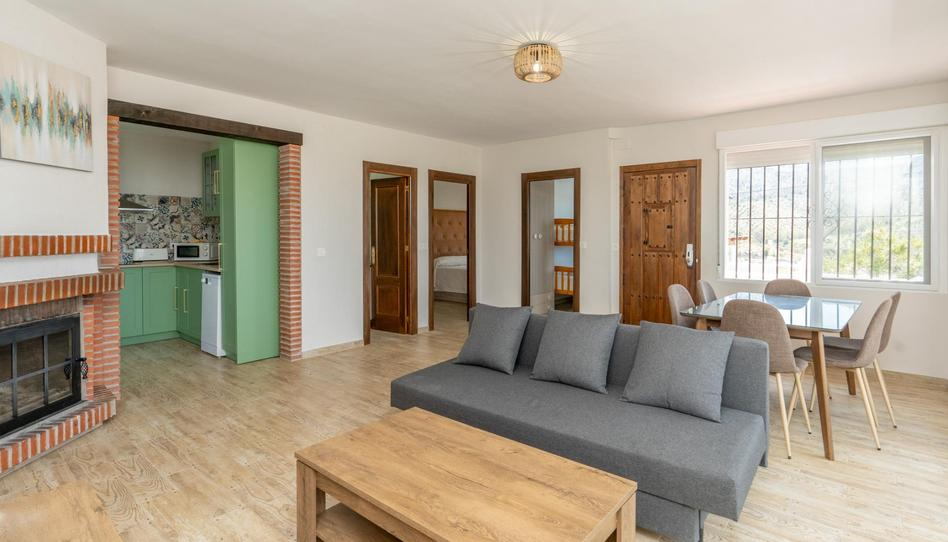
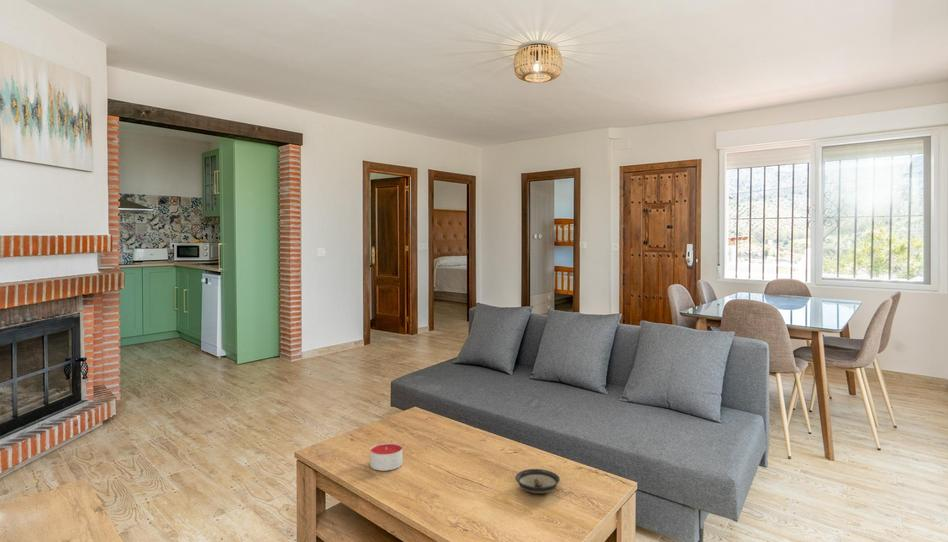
+ candle (386, 455)
+ saucer (537, 483)
